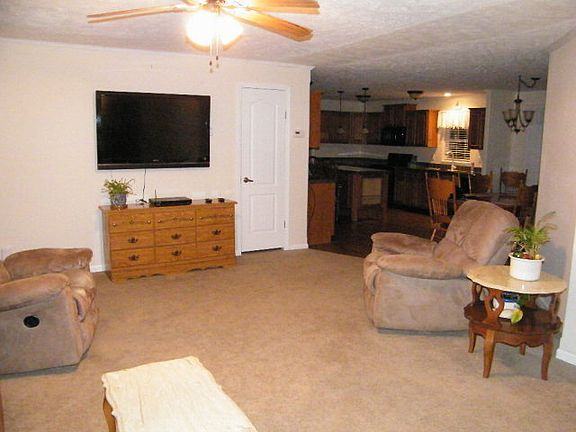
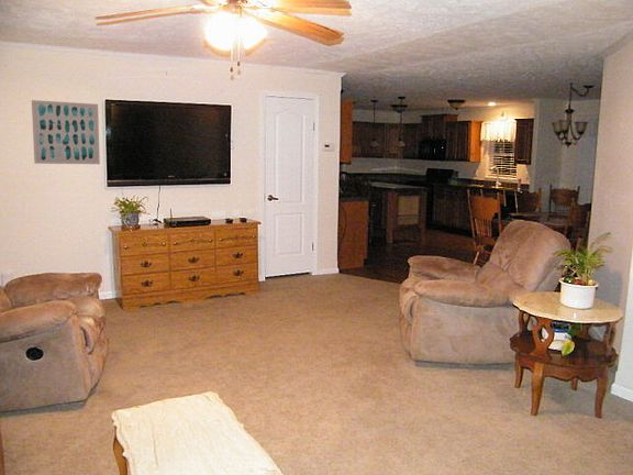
+ wall art (66, 133)
